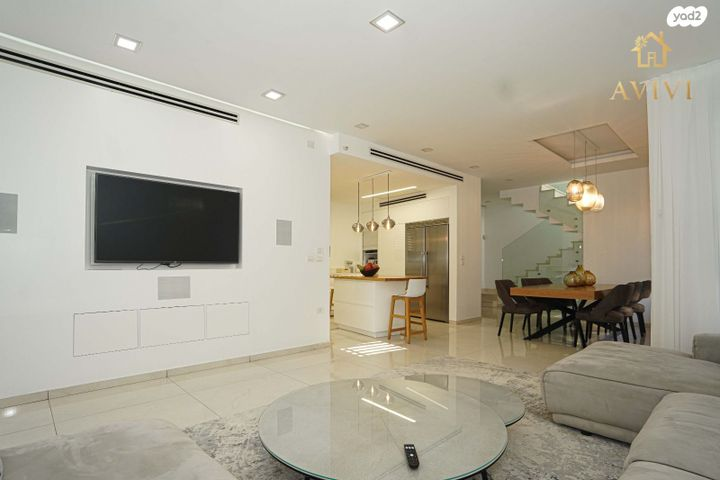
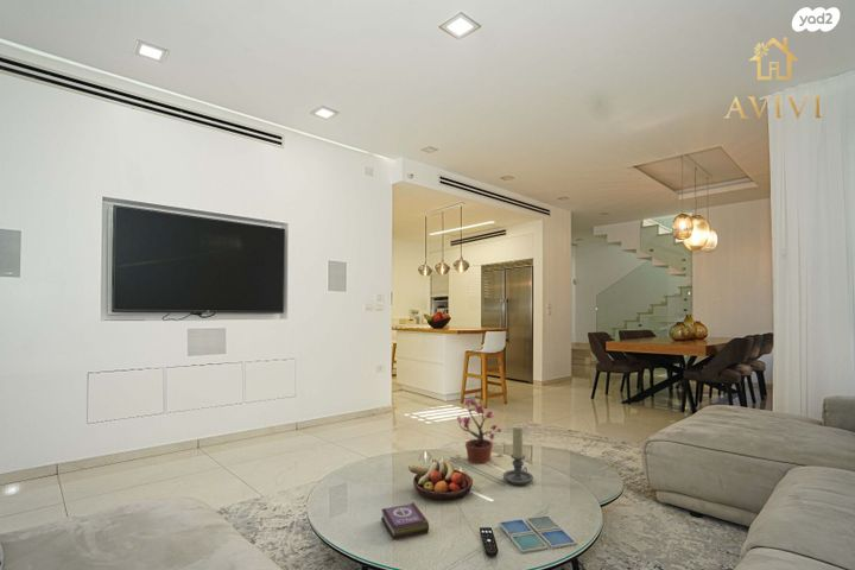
+ potted plant (481, 428)
+ drink coaster (537, 532)
+ candle holder (519, 451)
+ book (404, 519)
+ fruit bowl (442, 477)
